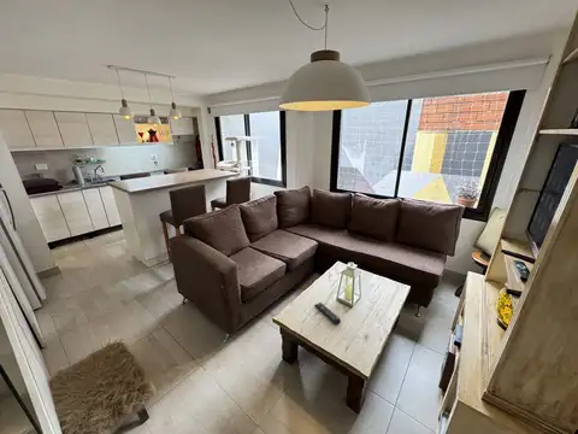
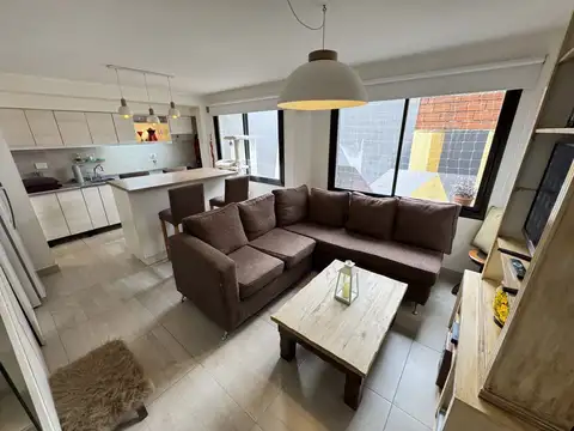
- remote control (326, 312)
